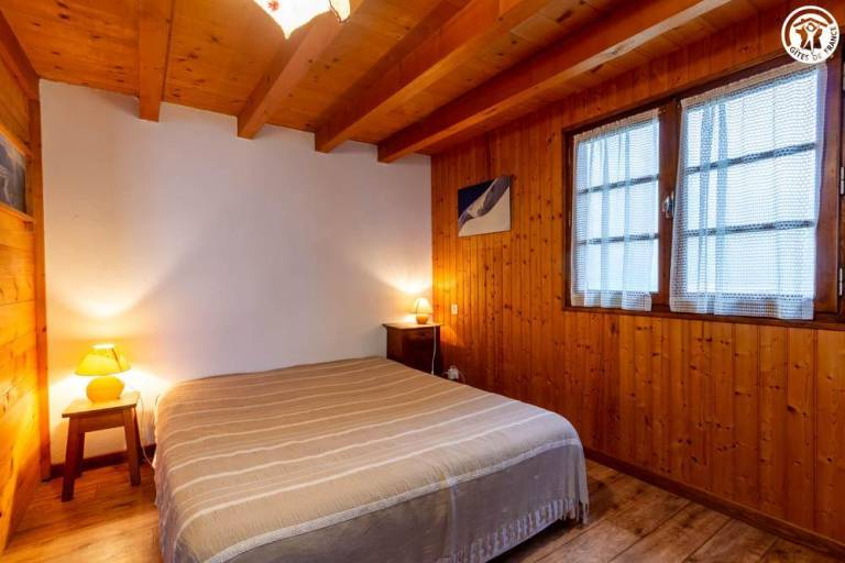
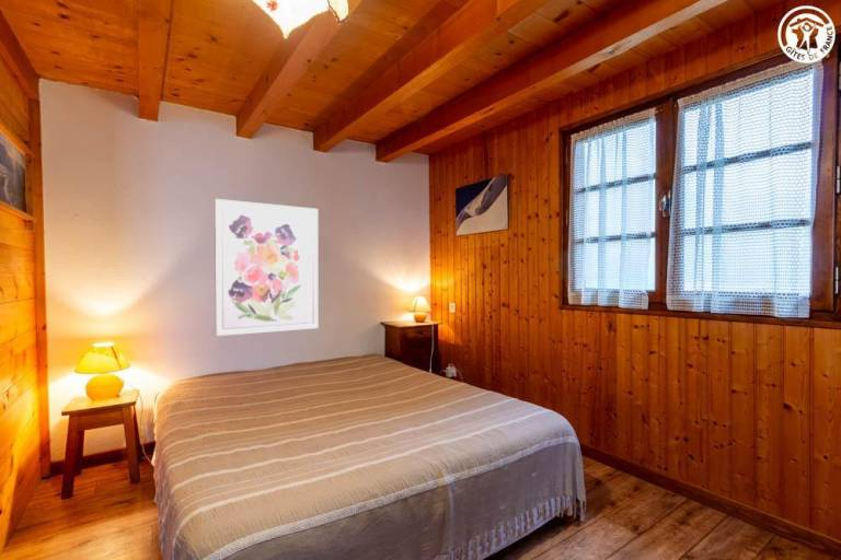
+ wall art (269, 268)
